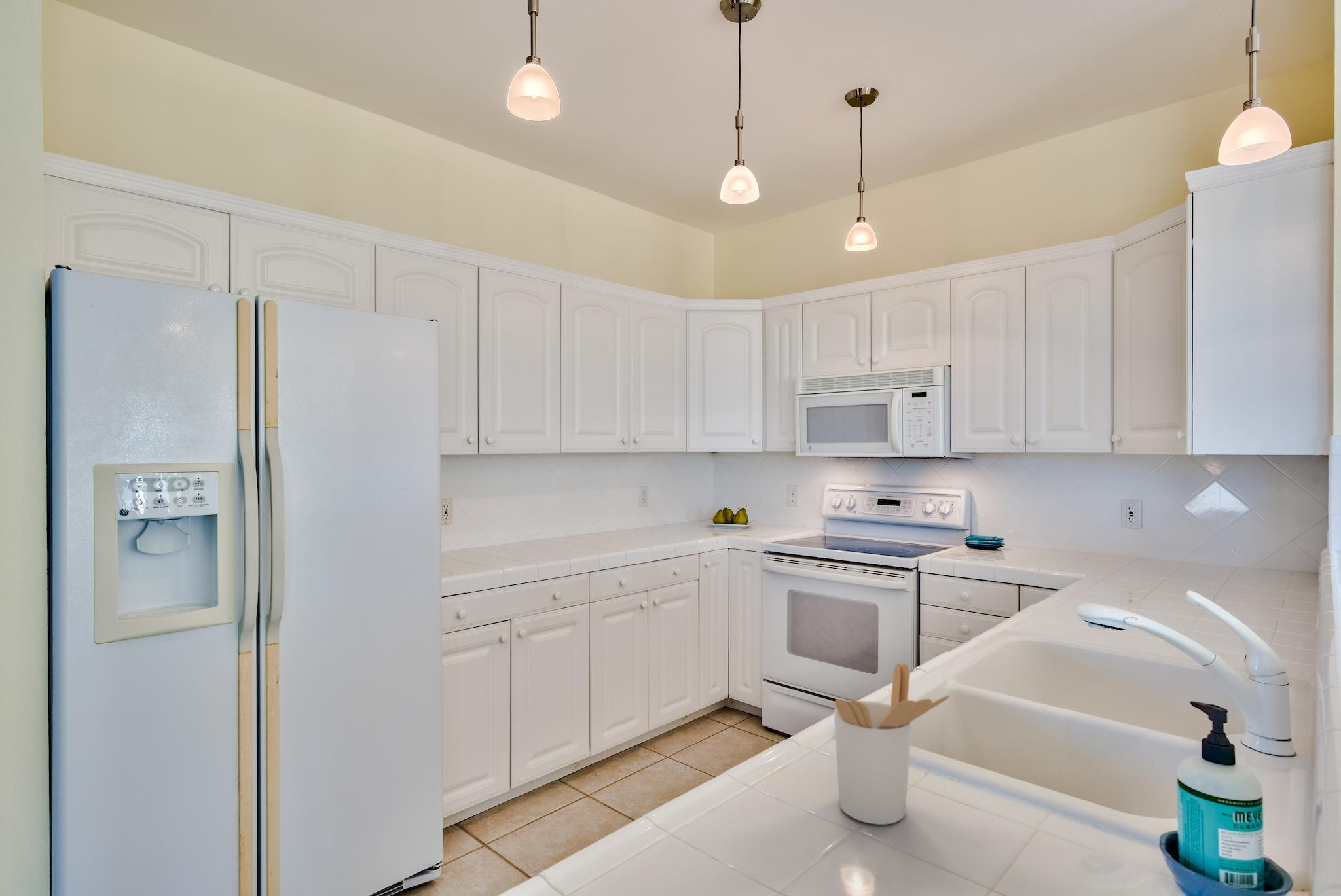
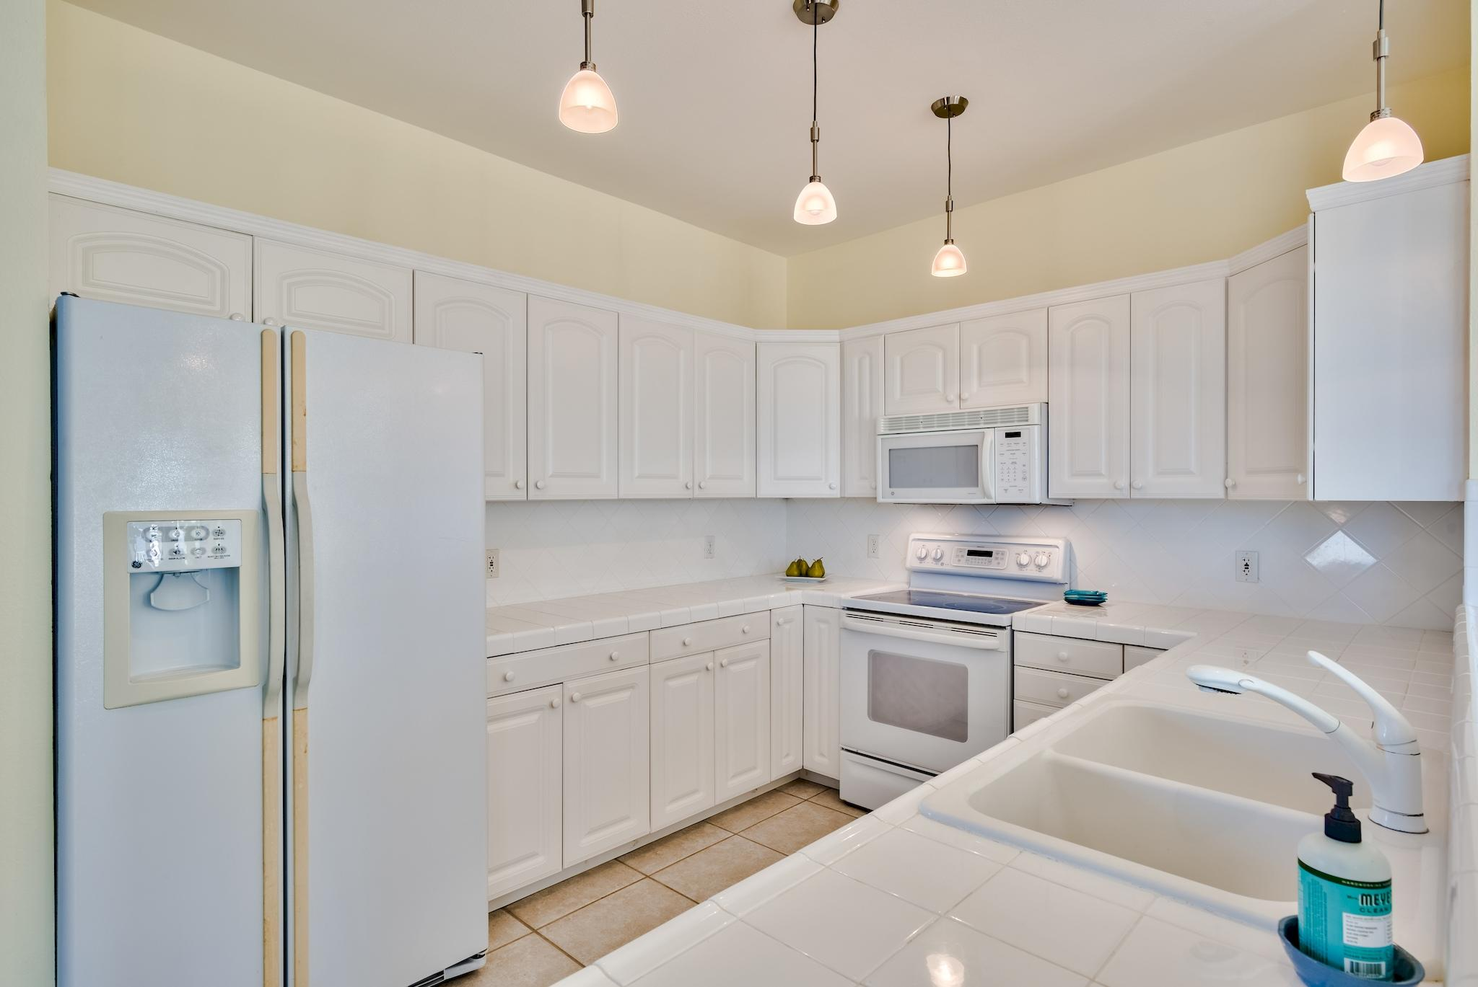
- utensil holder (887, 745)
